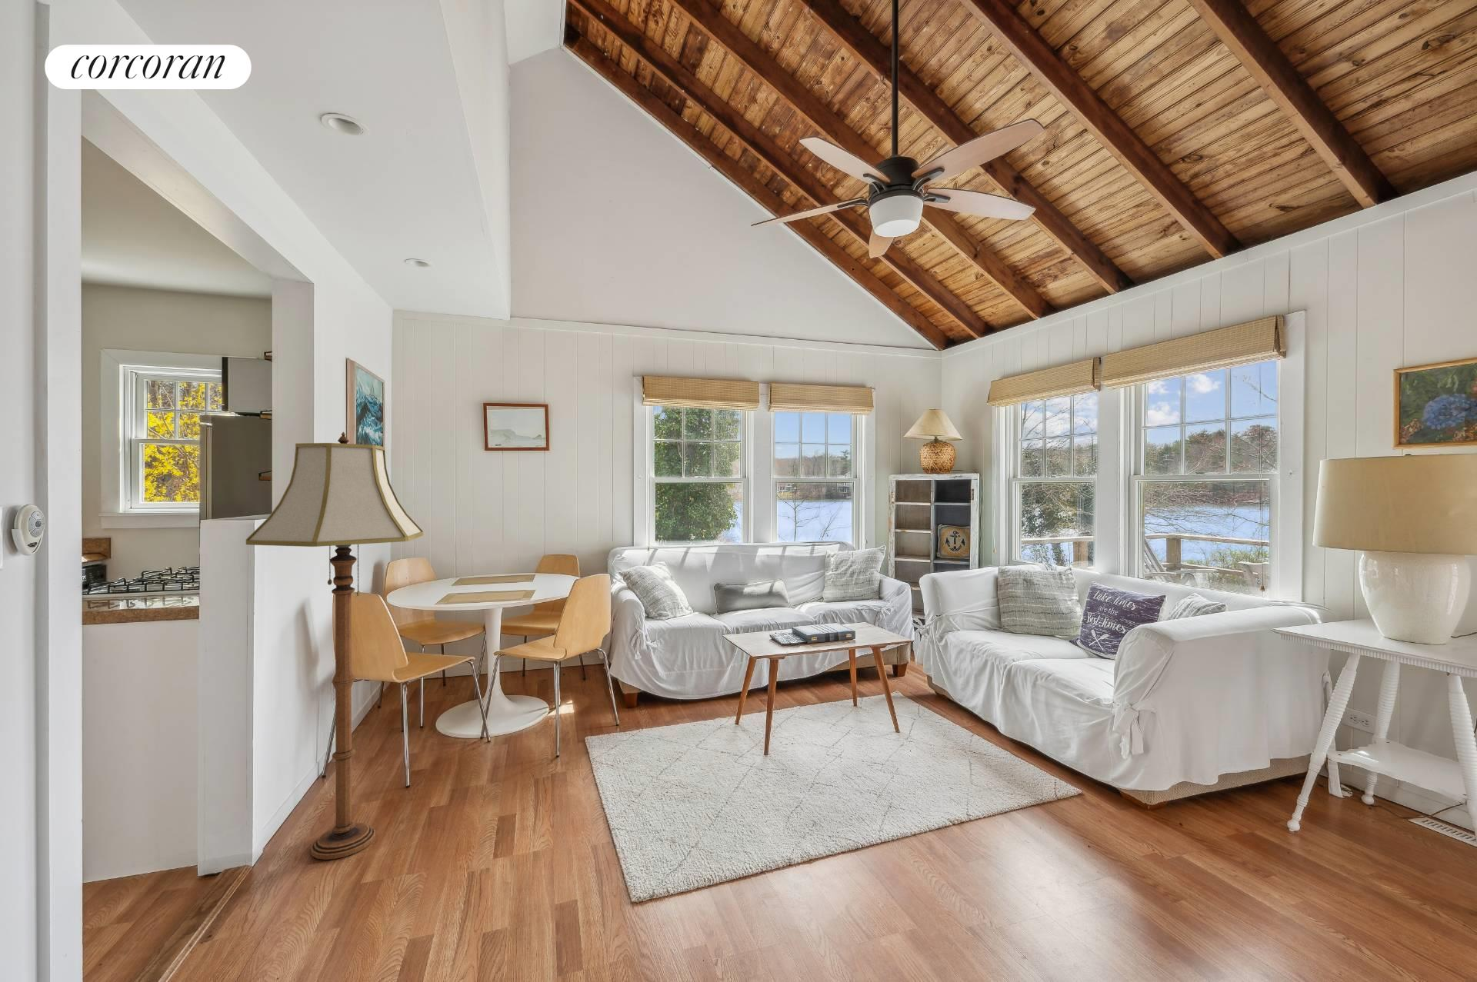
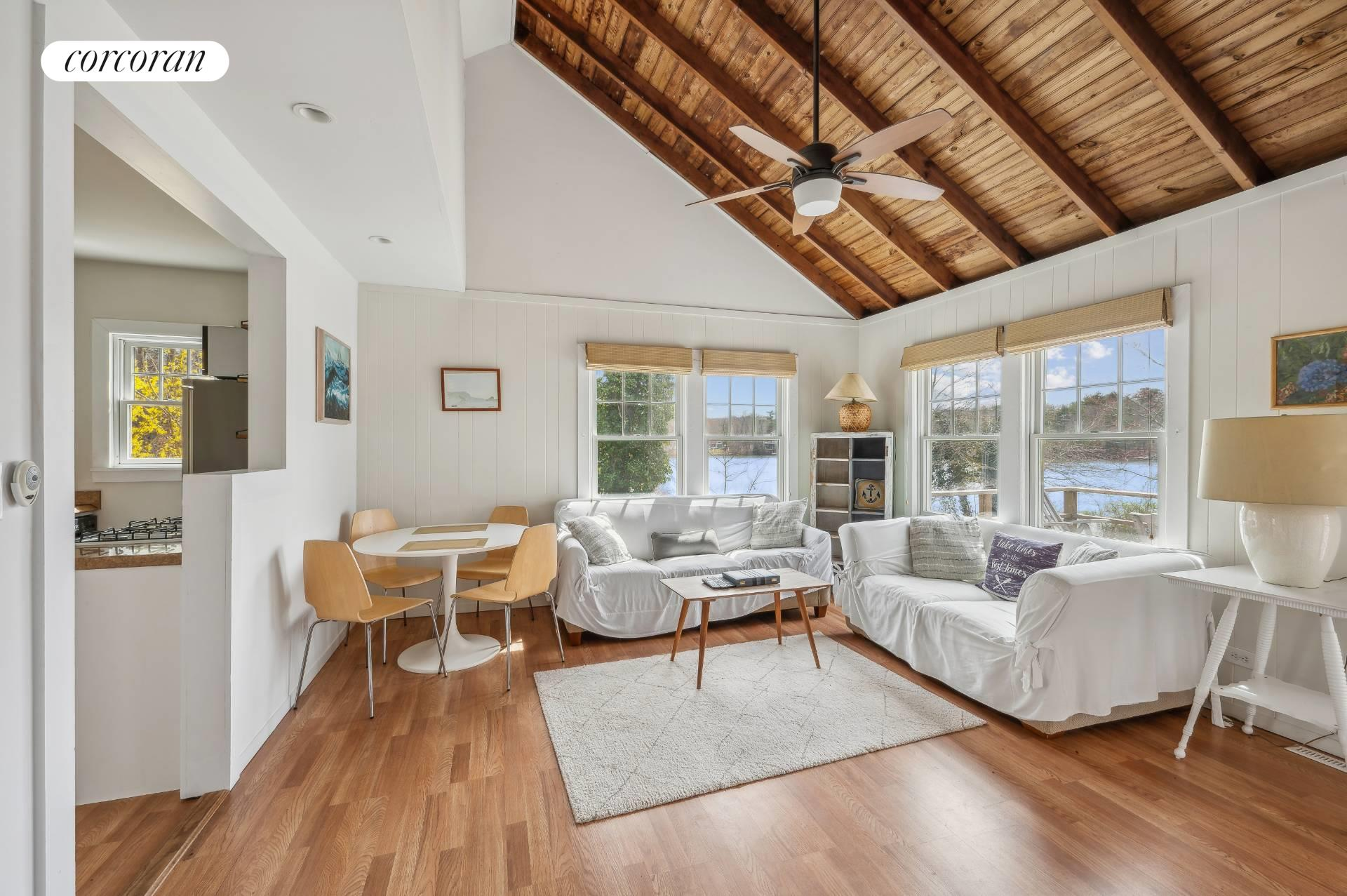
- floor lamp (342, 638)
